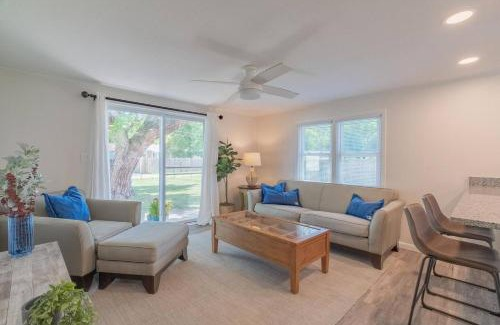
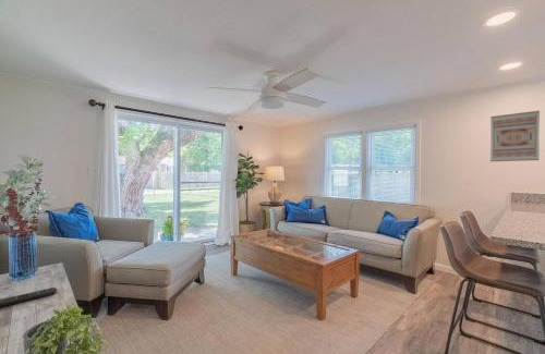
+ wall art (513, 137)
+ remote control (26, 296)
